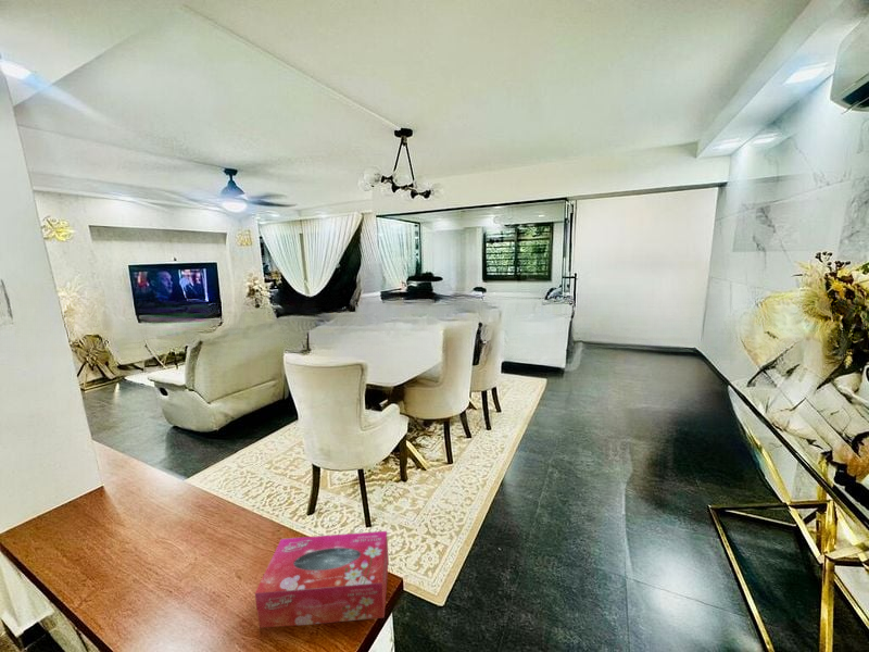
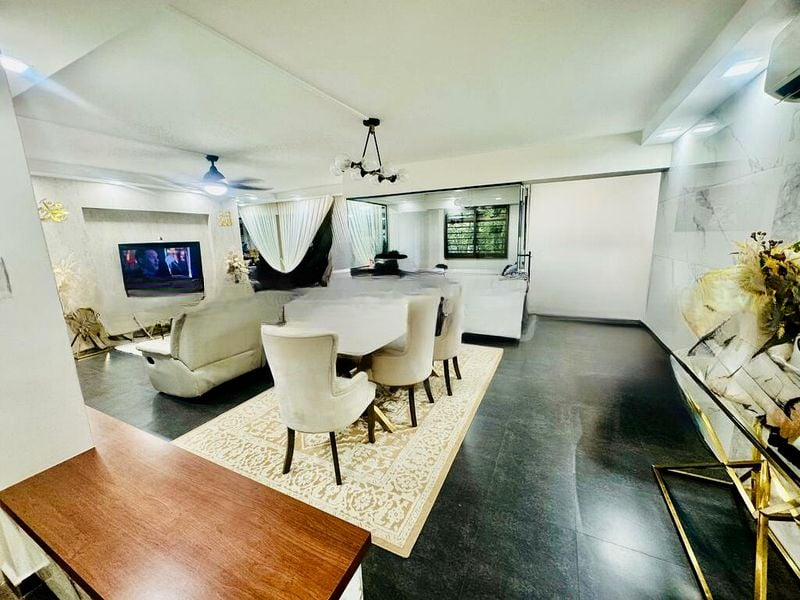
- tissue box (328, 575)
